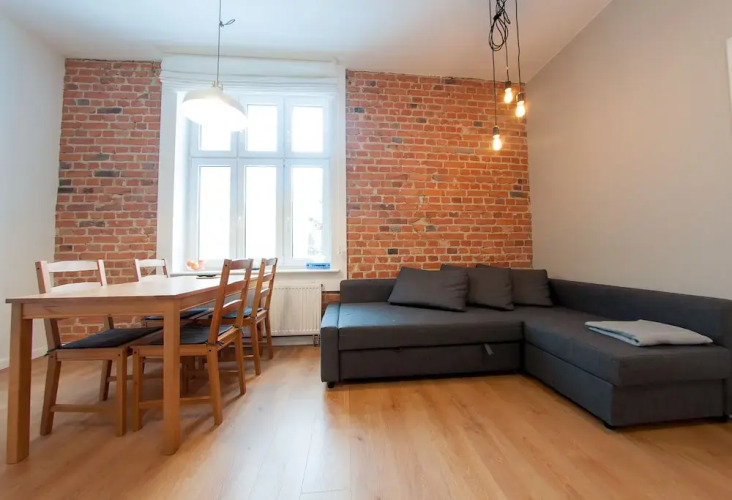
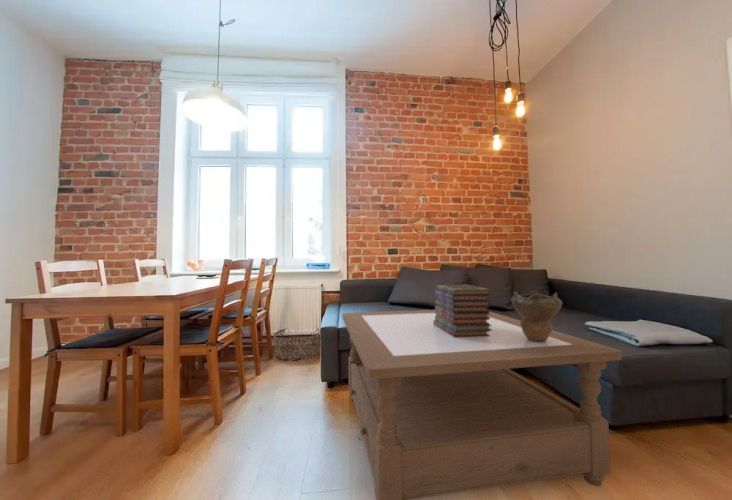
+ book stack (461, 308)
+ decorative bowl (536, 315)
+ coffee table (445, 378)
+ basket (298, 342)
